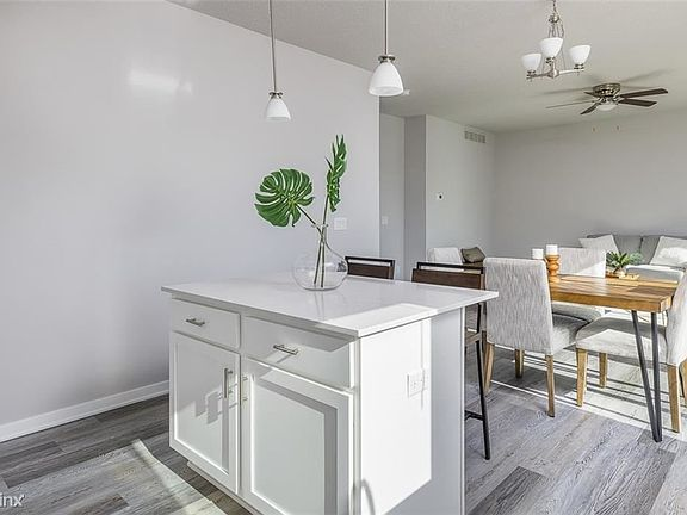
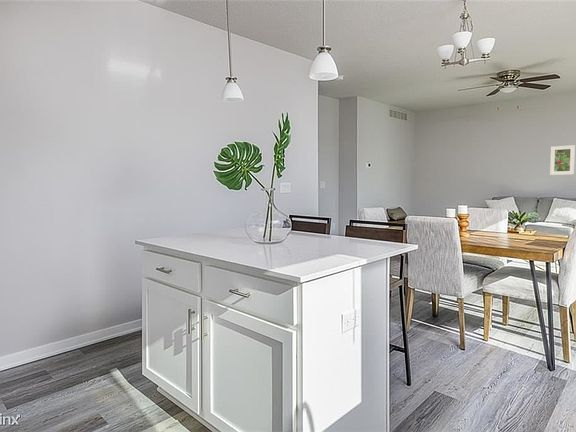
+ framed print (562, 160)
